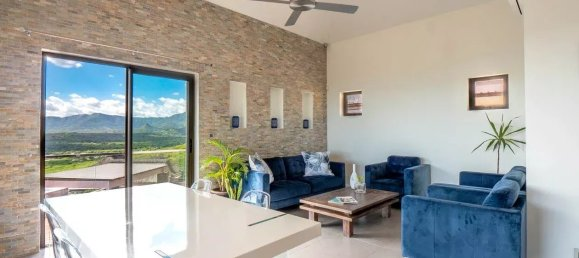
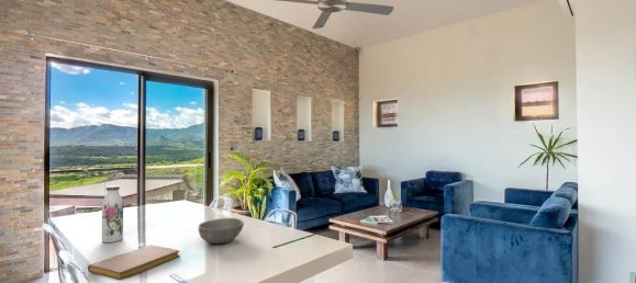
+ water bottle (112, 213)
+ bowl (221, 231)
+ notebook (136, 260)
